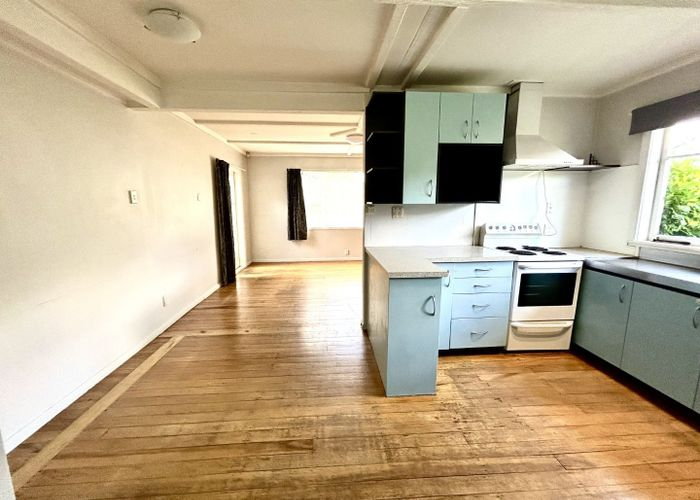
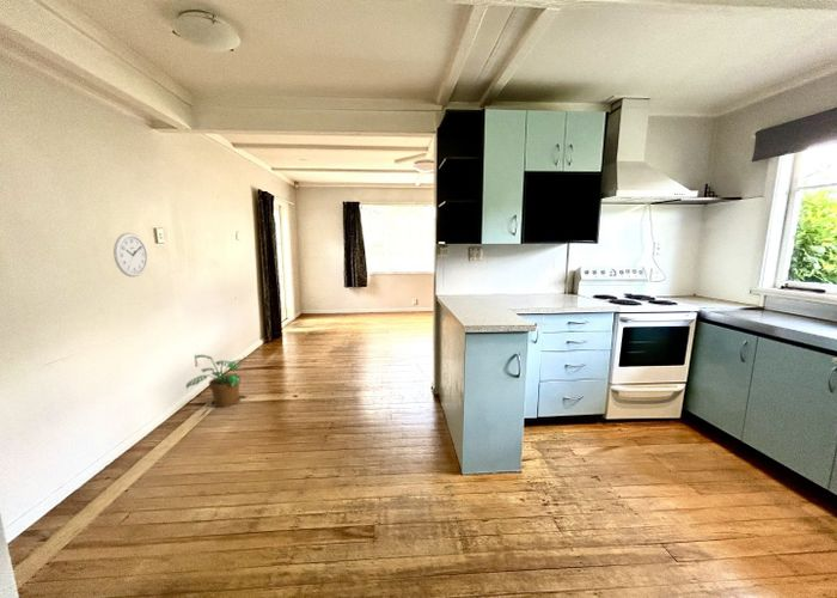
+ wall clock (132, 255)
+ potted plant (218, 380)
